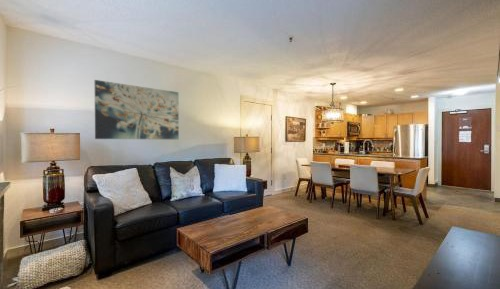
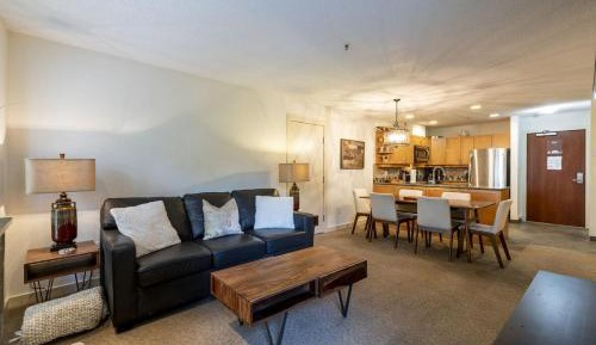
- wall art (141, 113)
